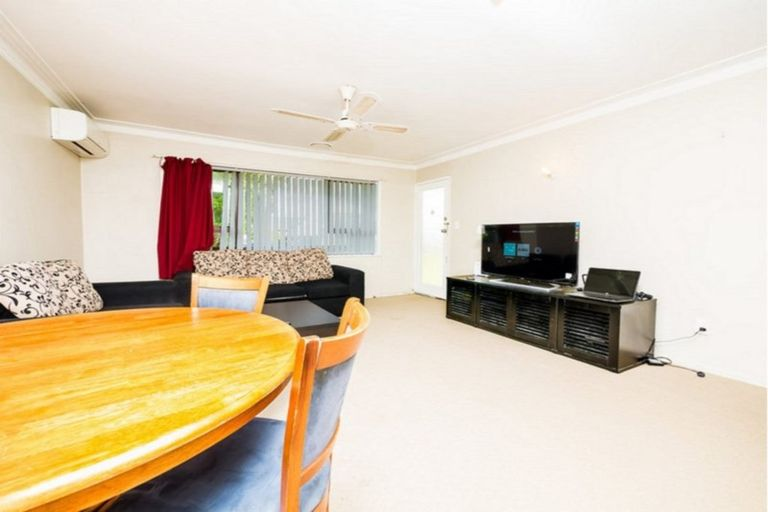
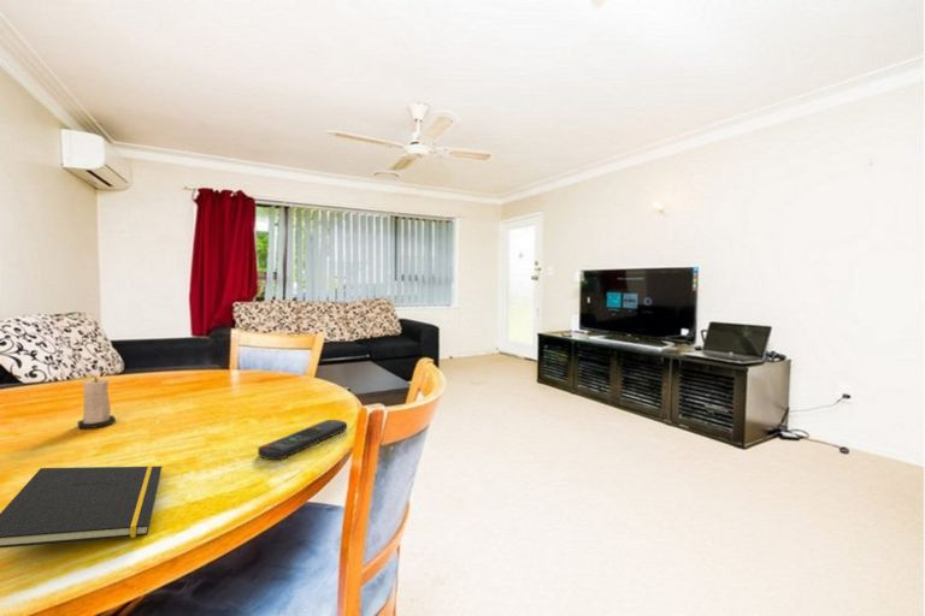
+ remote control (306, 437)
+ notepad (89, 498)
+ candle (96, 399)
